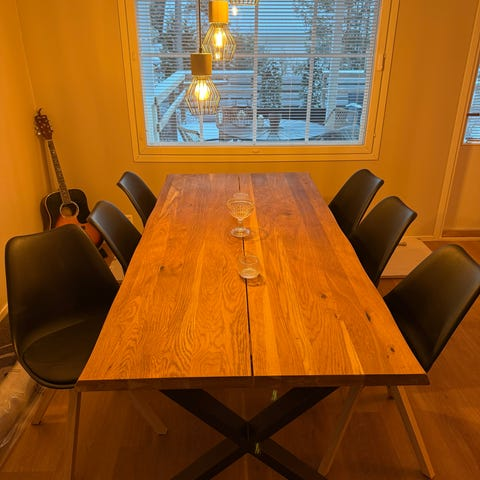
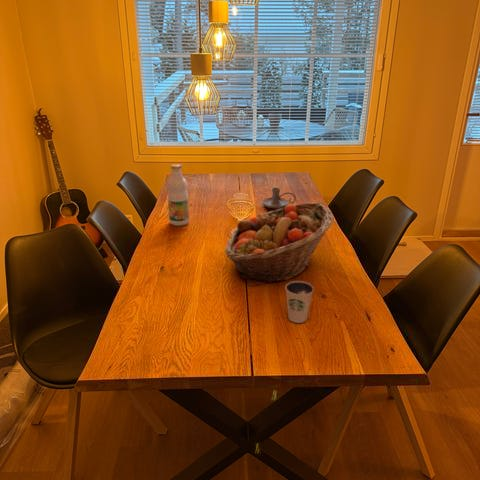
+ dixie cup (298, 303)
+ bottle (177, 194)
+ fruit basket (278, 238)
+ candle holder (278, 197)
